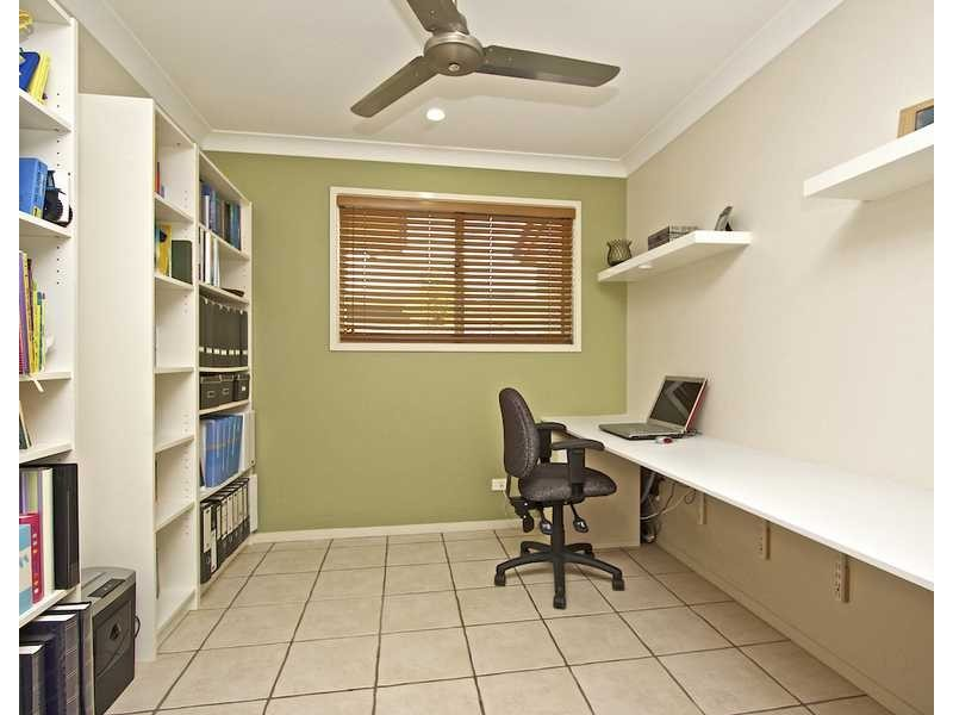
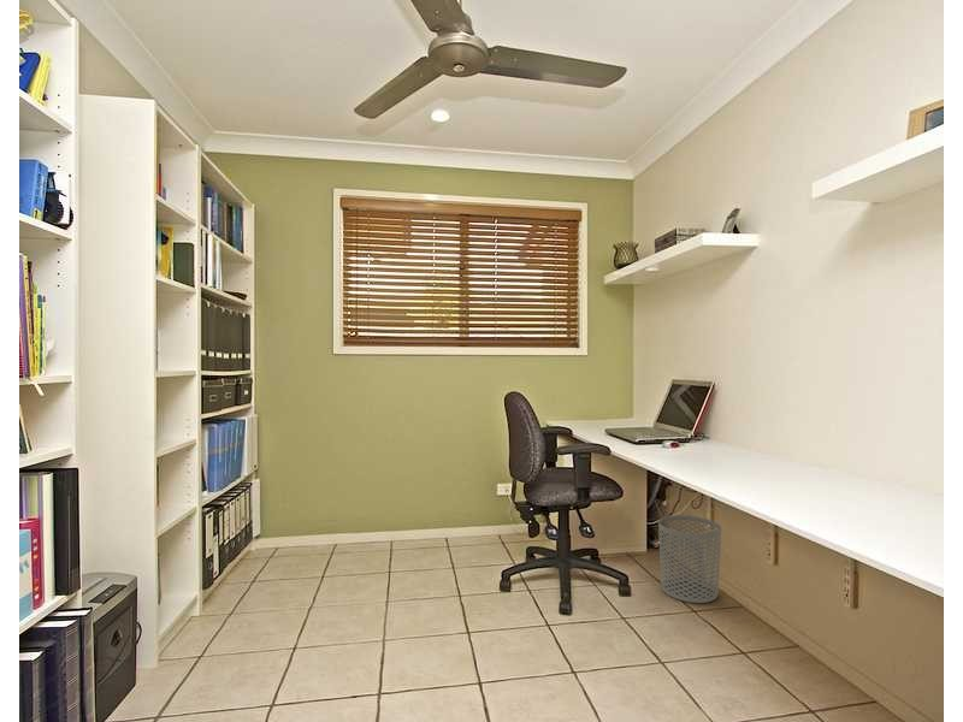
+ waste bin (689, 557)
